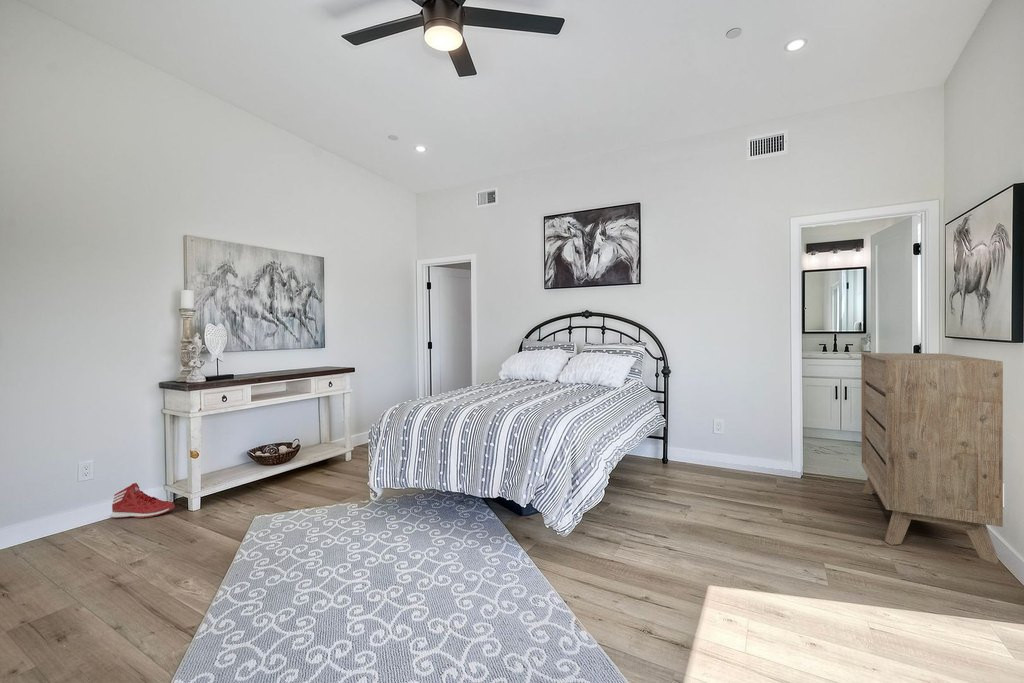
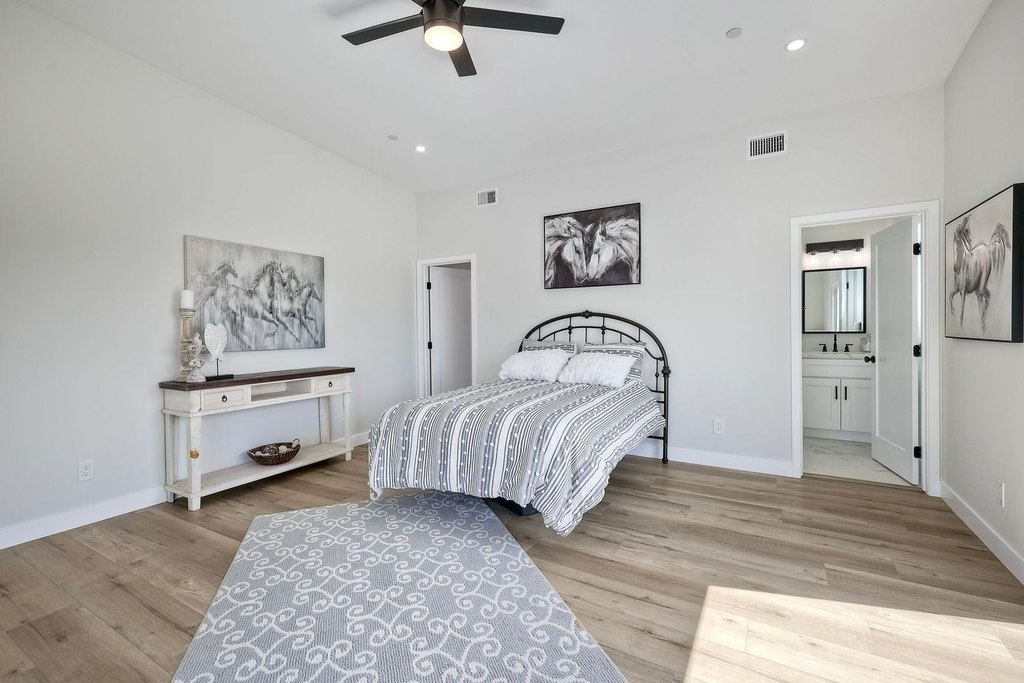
- dresser (918, 438)
- sneaker (143, 498)
